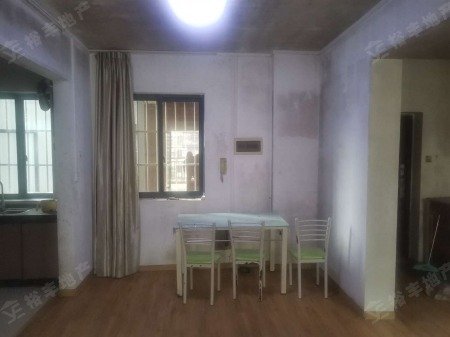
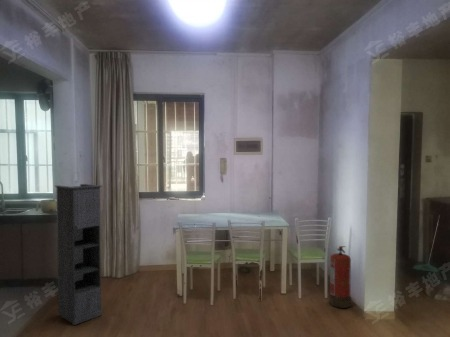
+ fire extinguisher (340, 273)
+ storage cabinet (79, 250)
